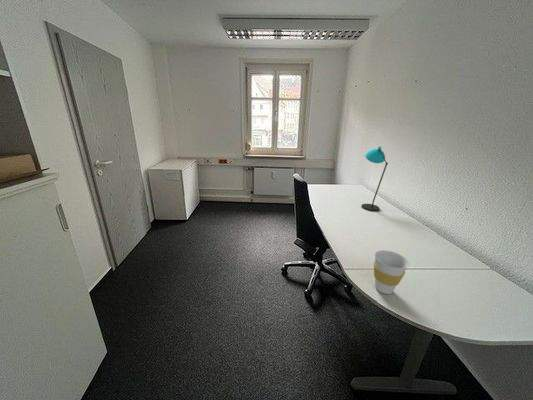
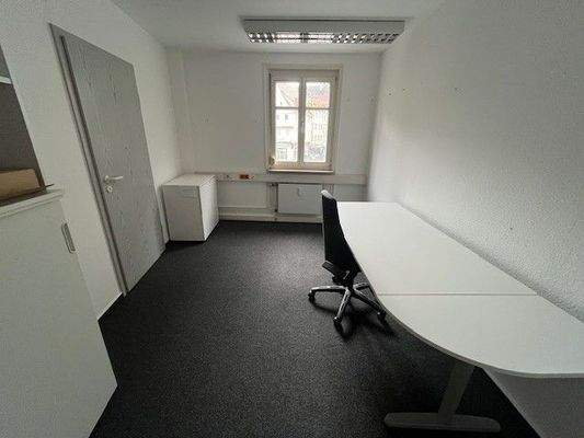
- cup (387, 274)
- desk lamp (380, 179)
